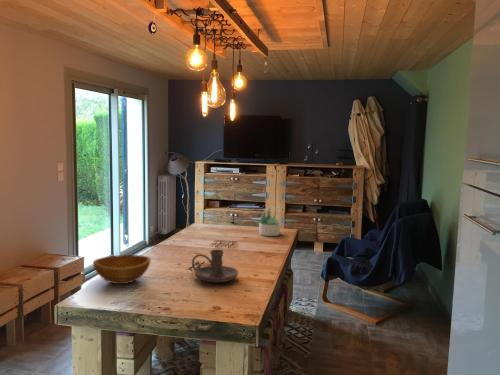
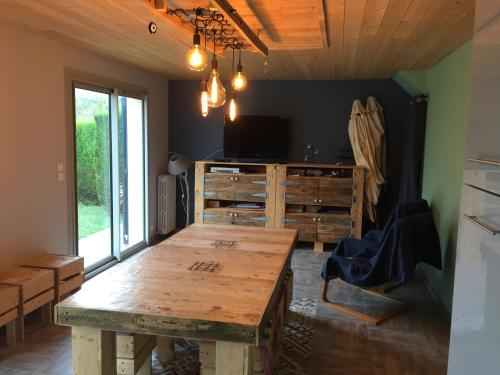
- candle holder (212, 264)
- wooden bowl (122, 270)
- succulent plant (269, 221)
